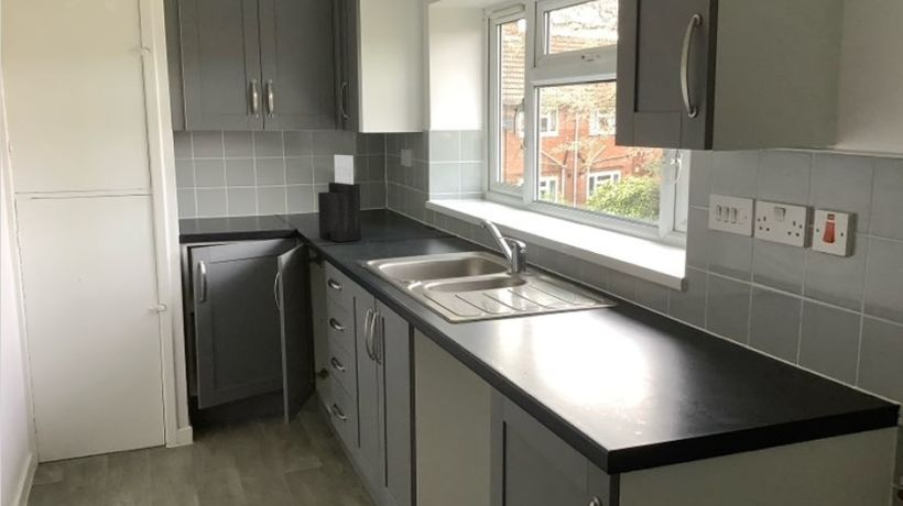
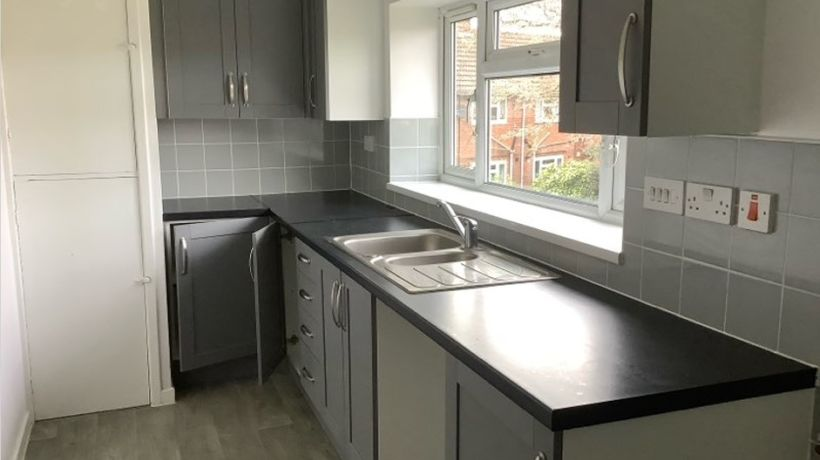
- knife block (336, 197)
